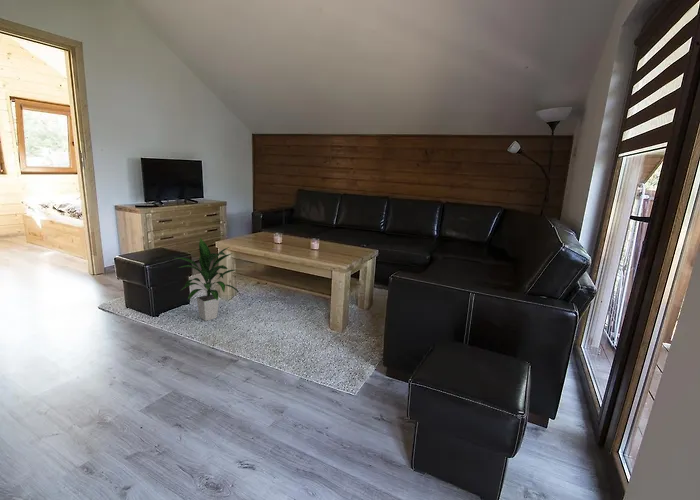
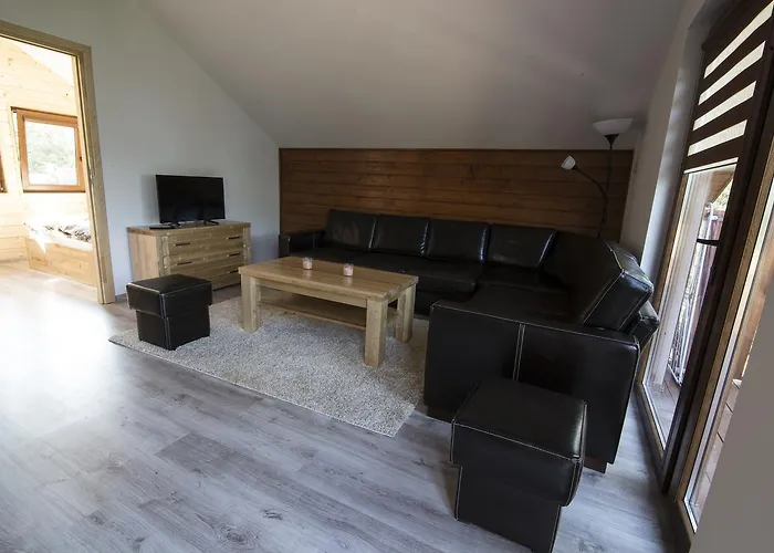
- indoor plant (210, 279)
